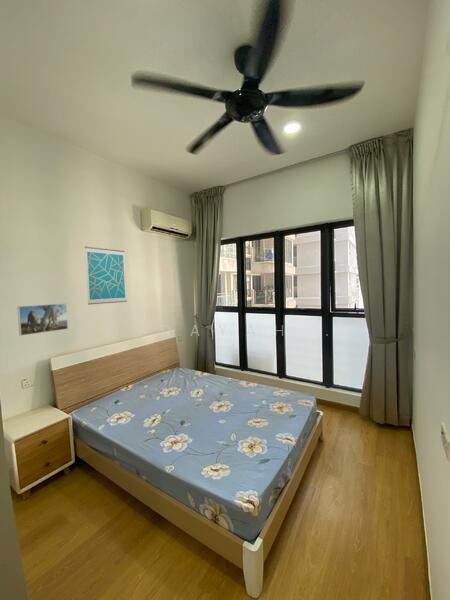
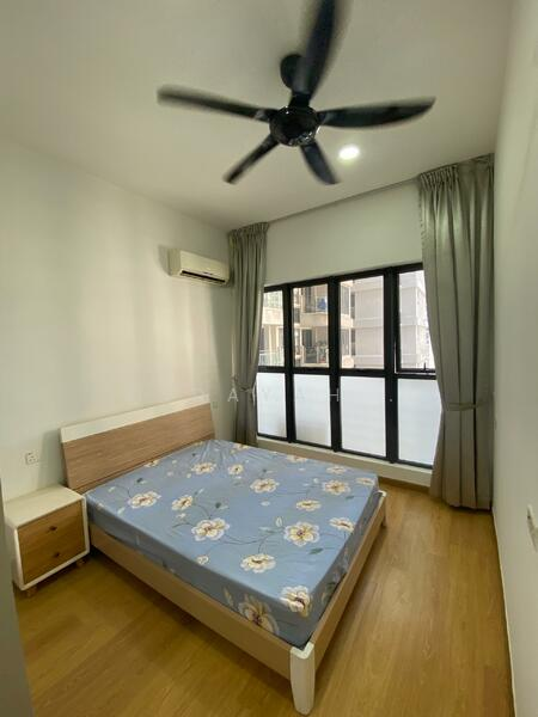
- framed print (44, 318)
- wall art (107, 276)
